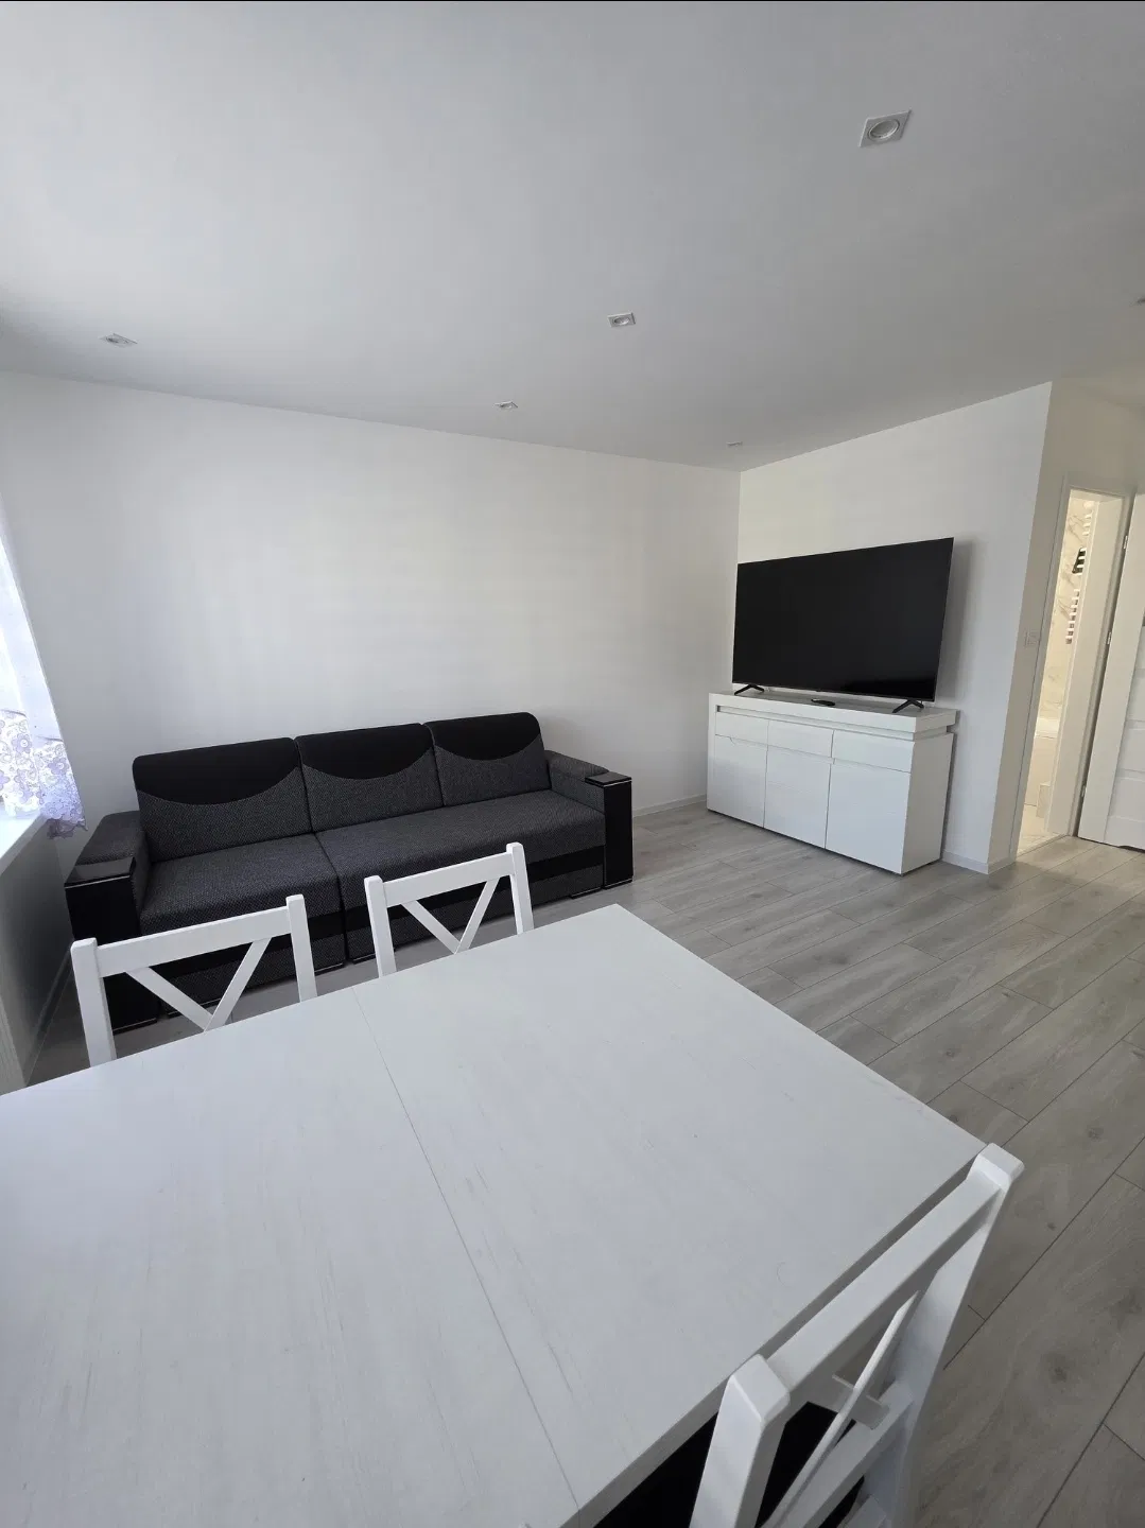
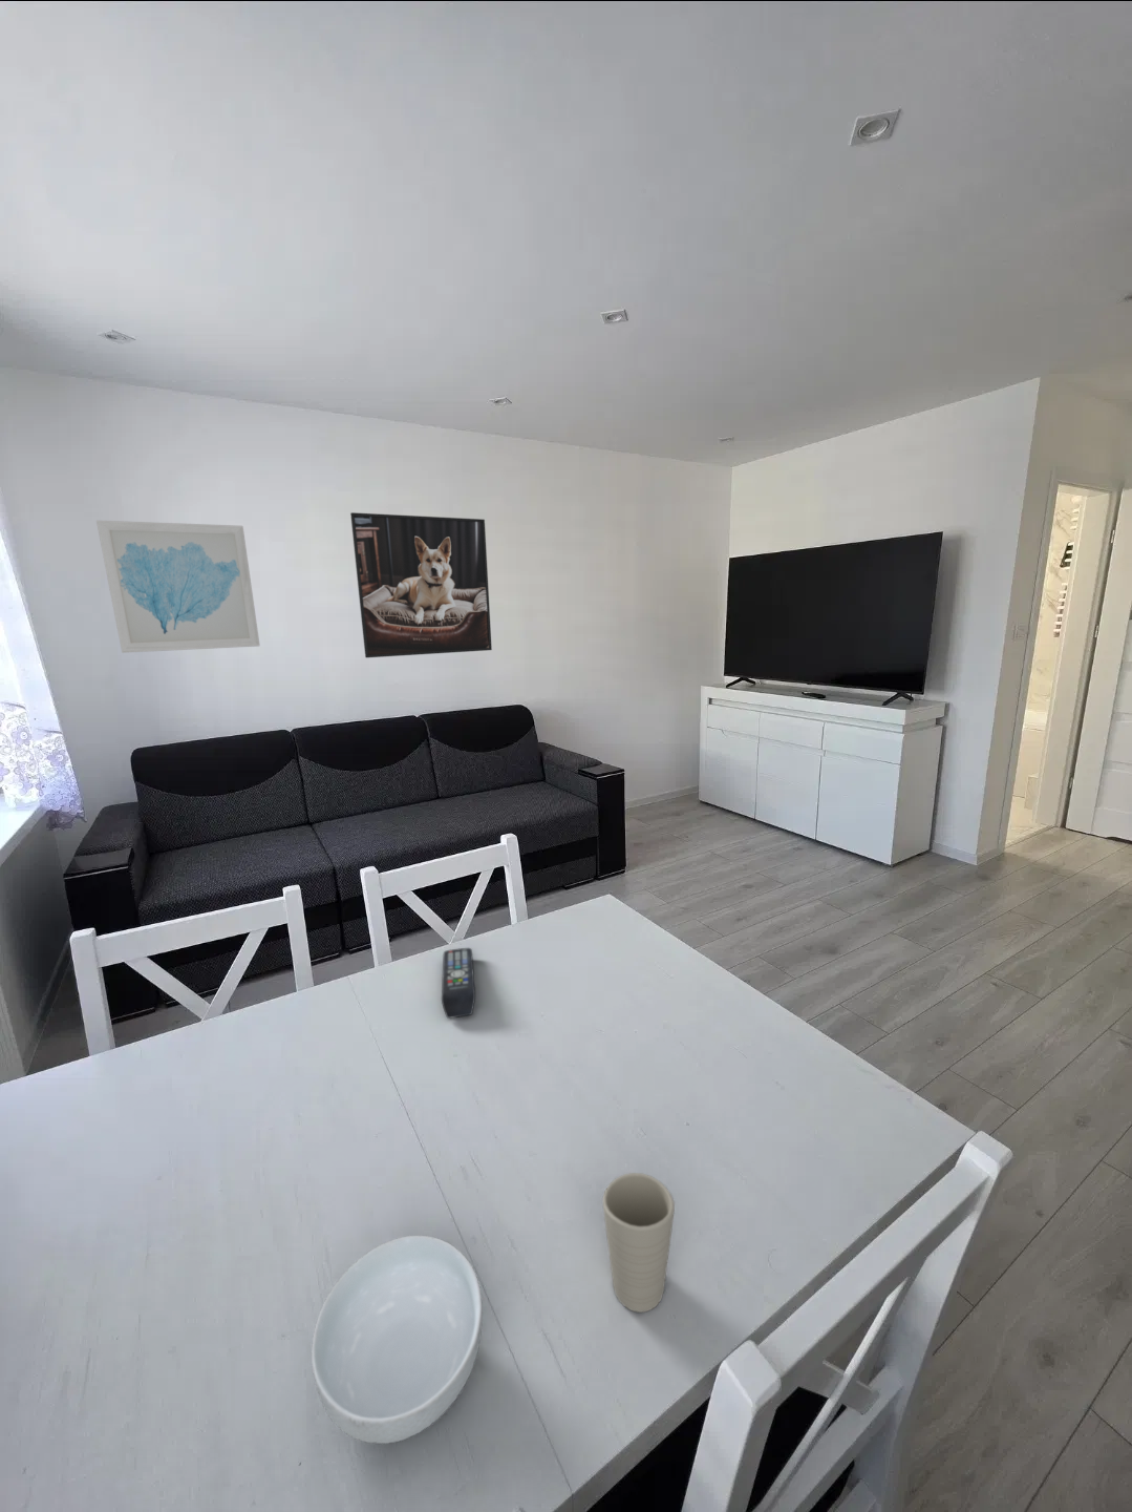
+ cup (637, 1240)
+ wall art (183, 586)
+ cereal bowl (402, 1341)
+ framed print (426, 586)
+ remote control (458, 977)
